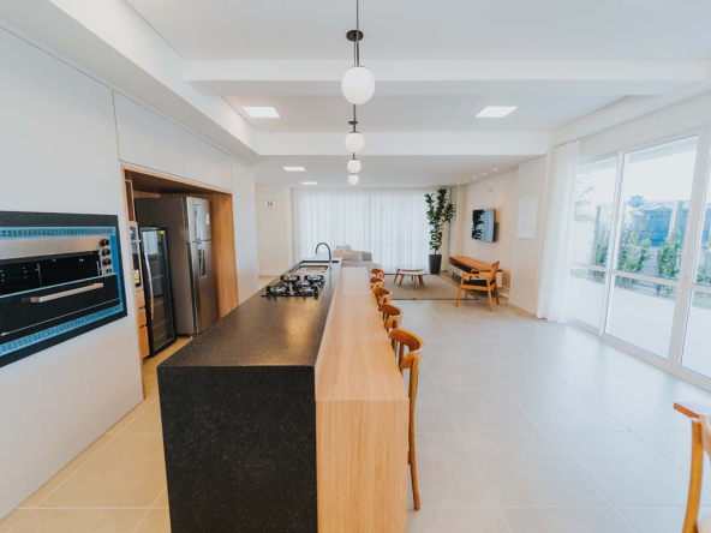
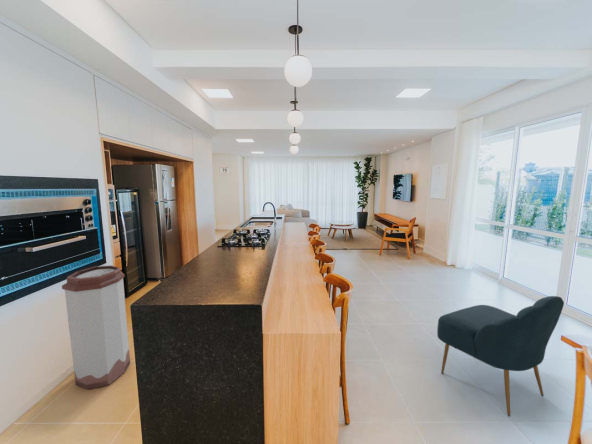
+ trash can (99, 323)
+ chair (497, 334)
